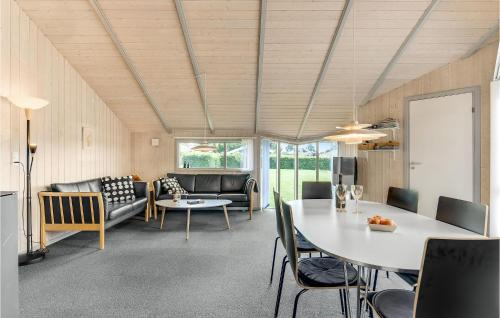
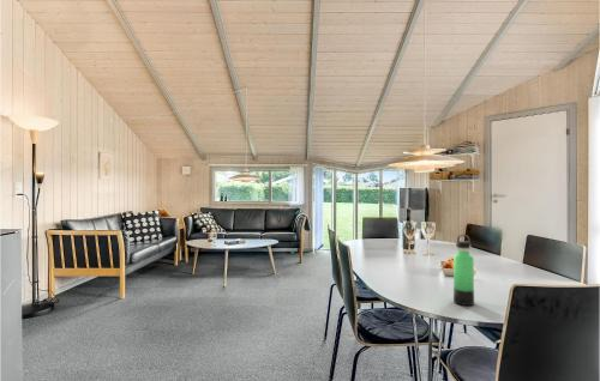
+ thermos bottle (463, 268)
